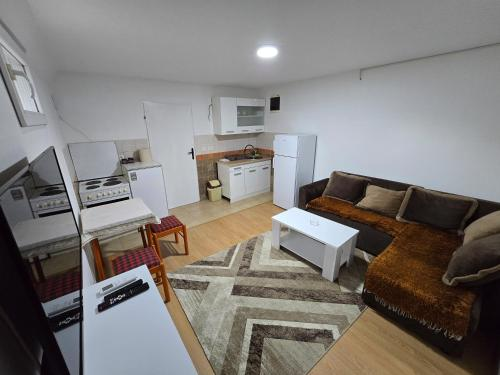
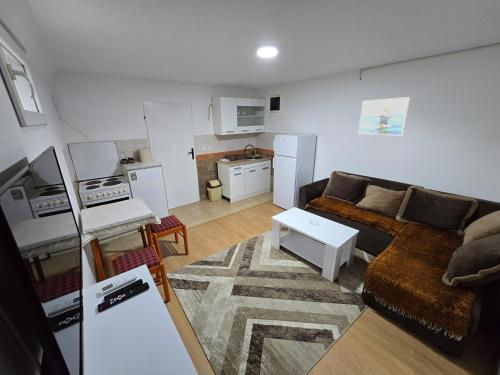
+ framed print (381, 117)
